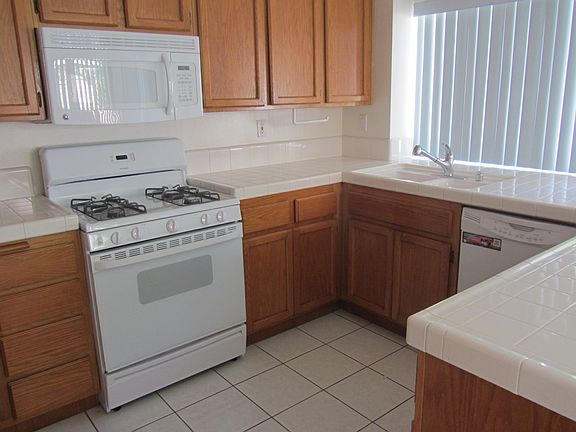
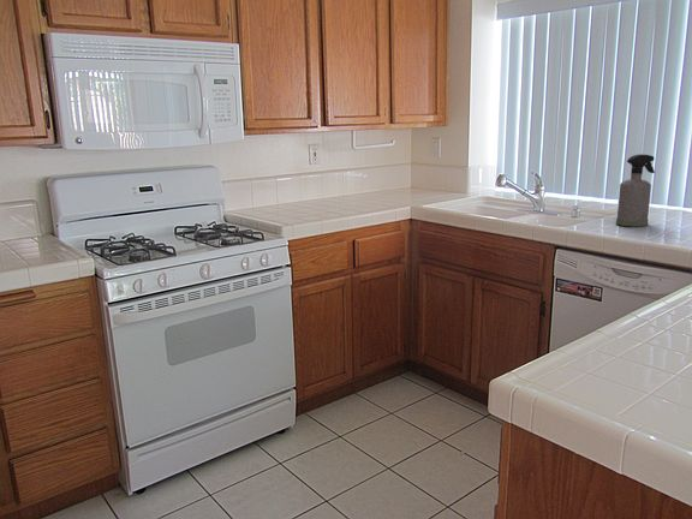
+ spray bottle (637, 189)
